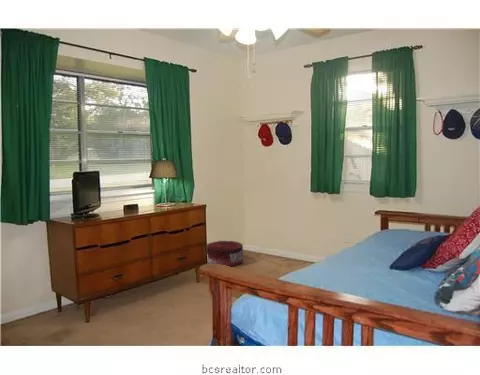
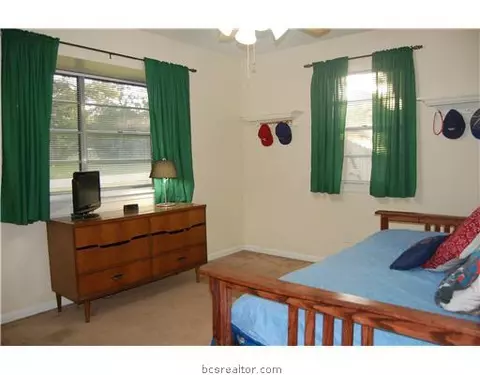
- pouf (224, 252)
